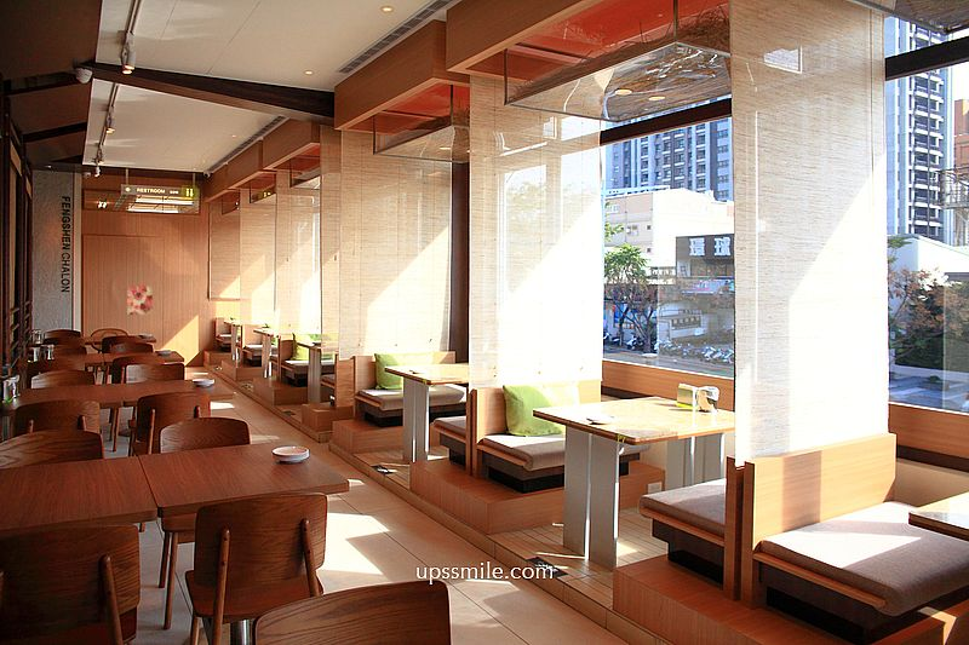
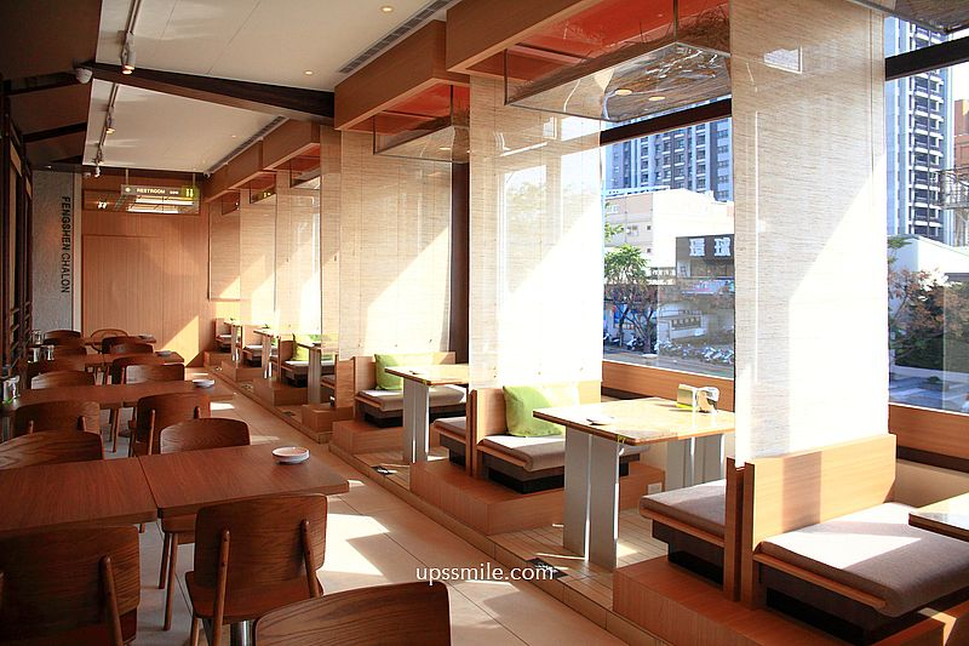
- wall art (139, 300)
